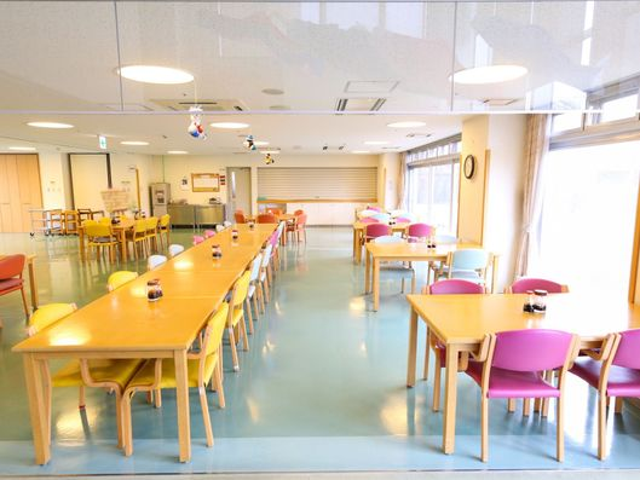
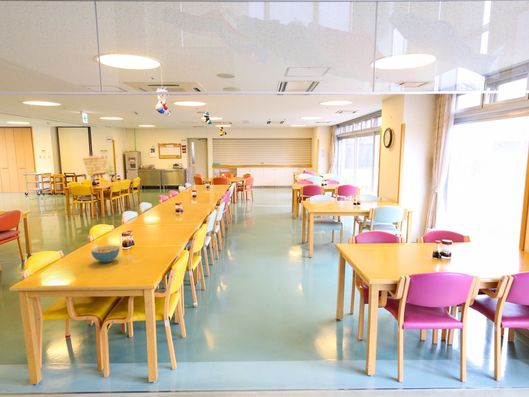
+ cereal bowl (106, 255)
